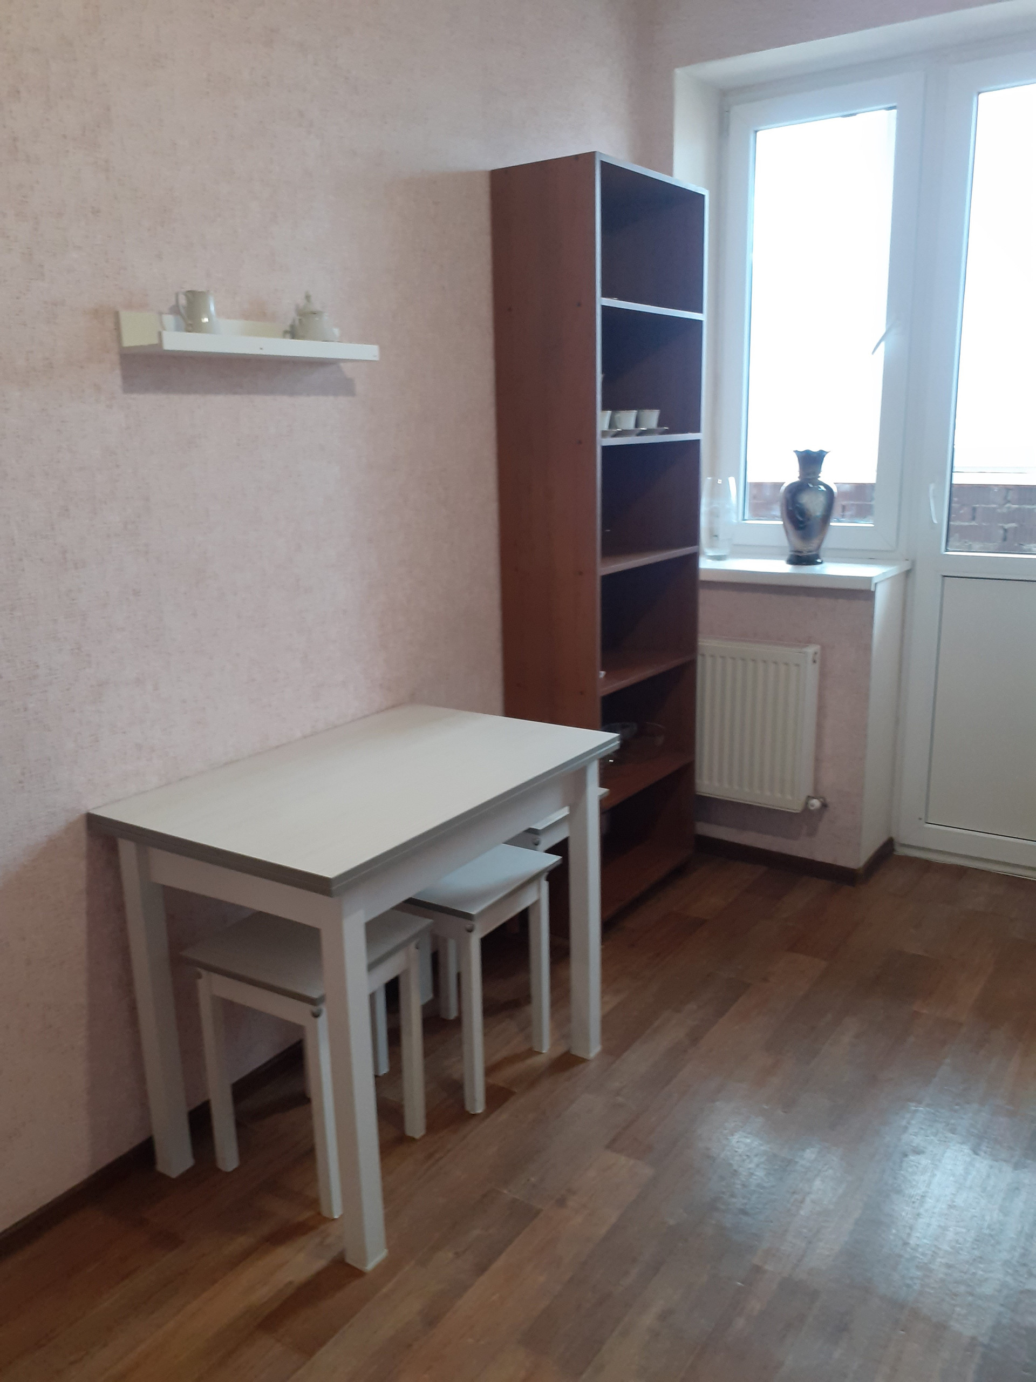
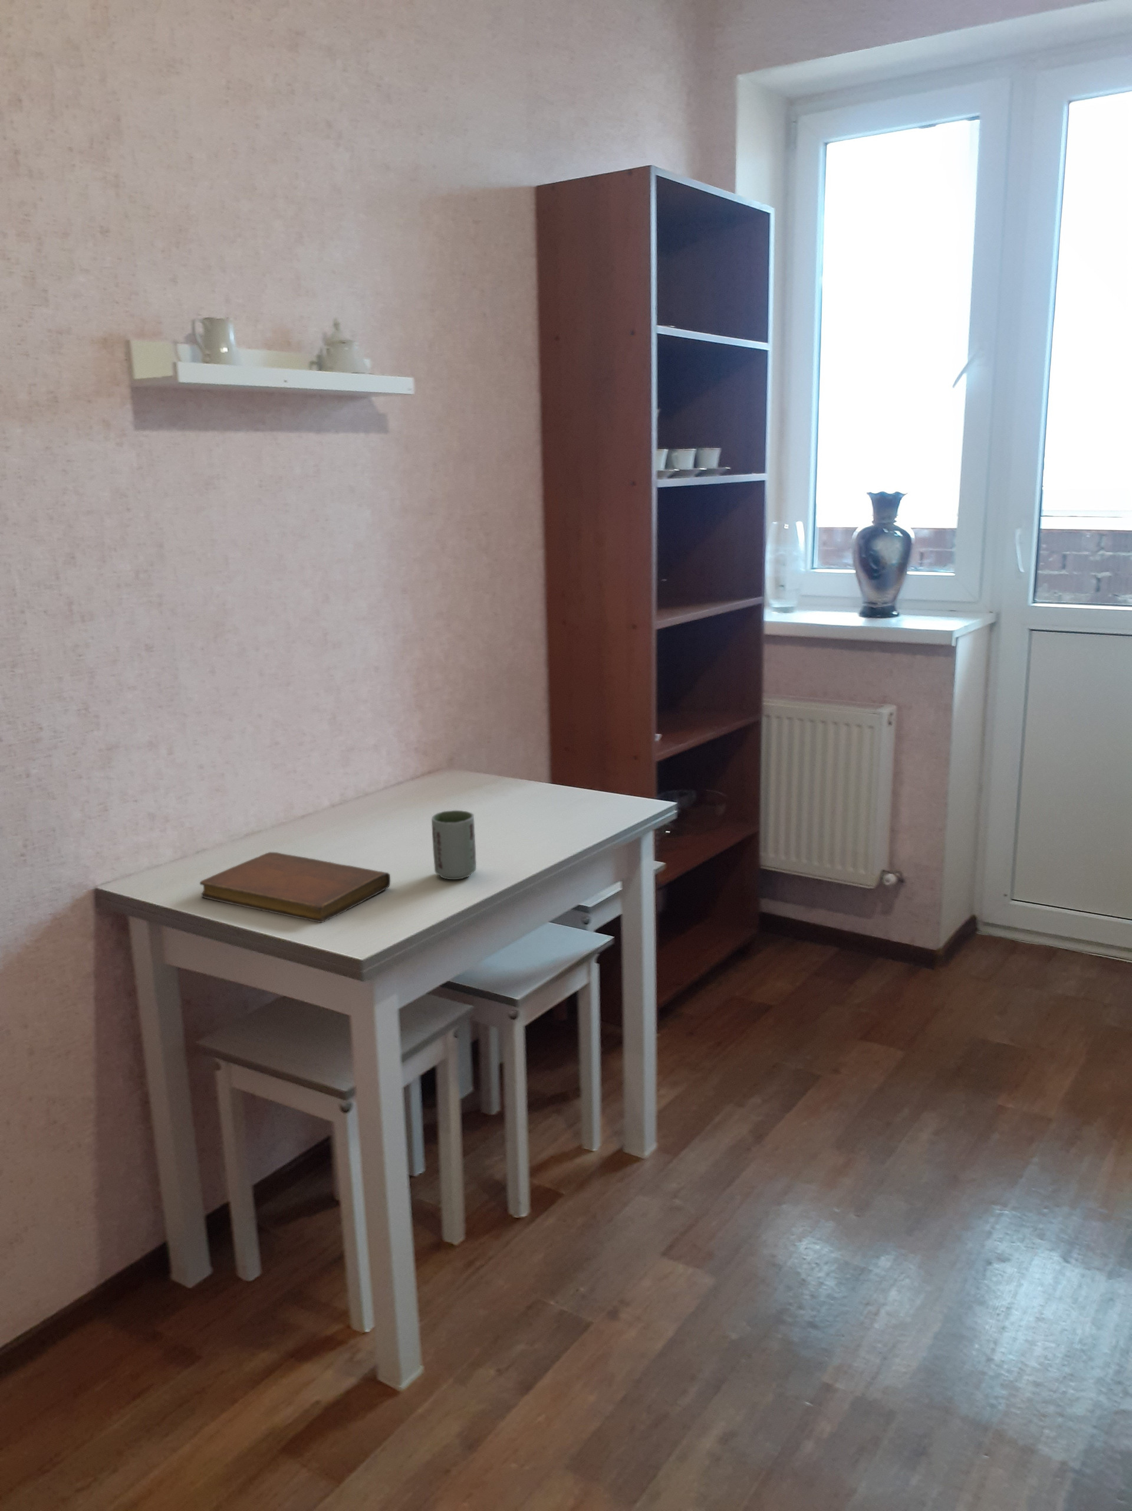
+ notebook (295, 884)
+ cup (454, 845)
